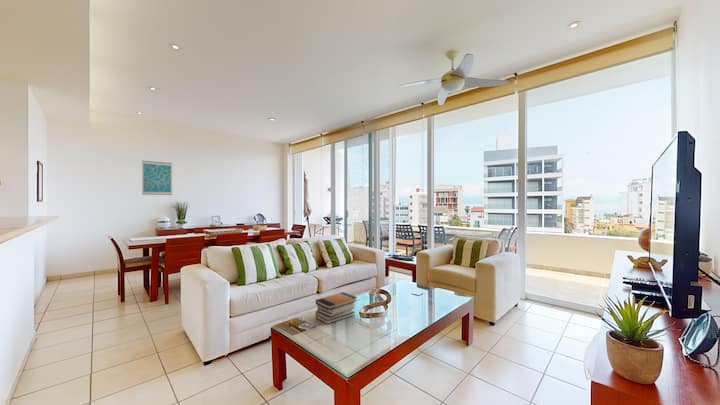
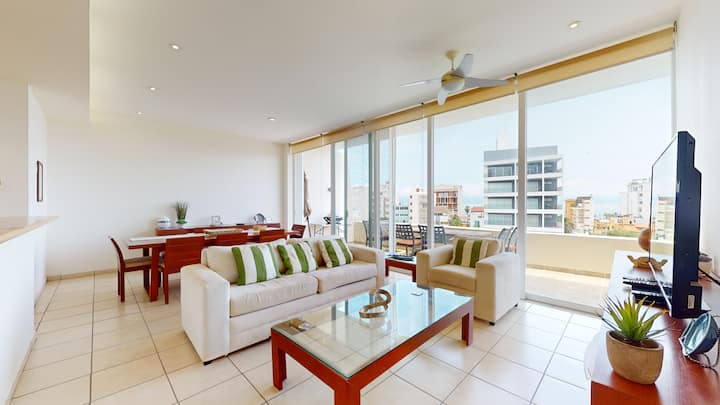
- book stack (336, 307)
- wall art (157, 178)
